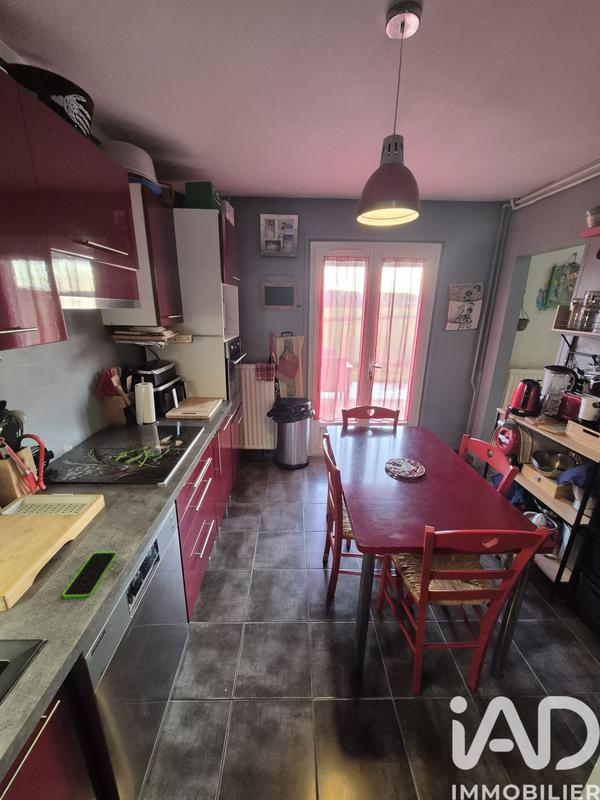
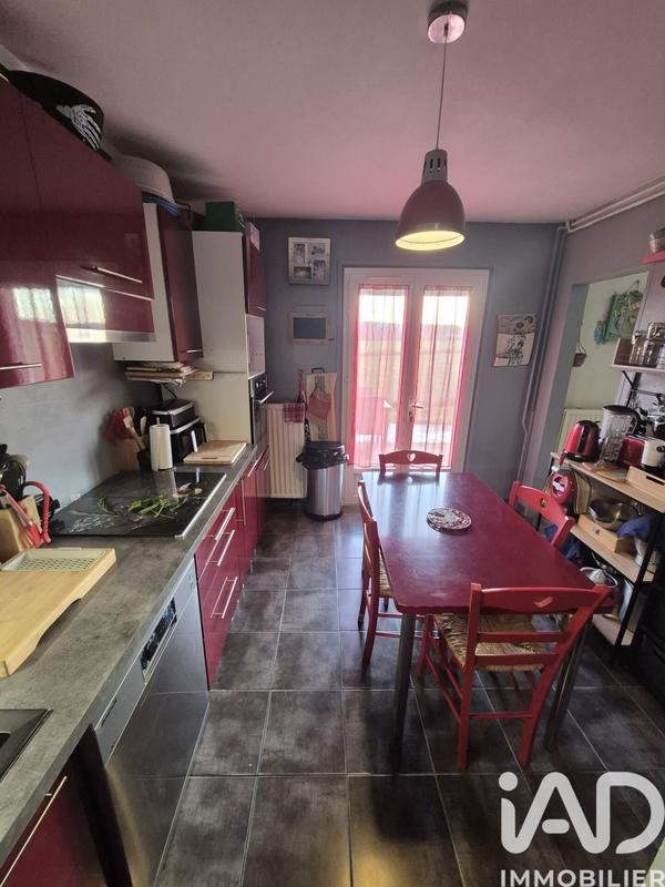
- smartphone (91, 572)
